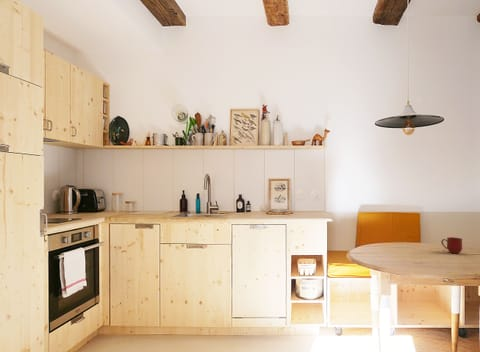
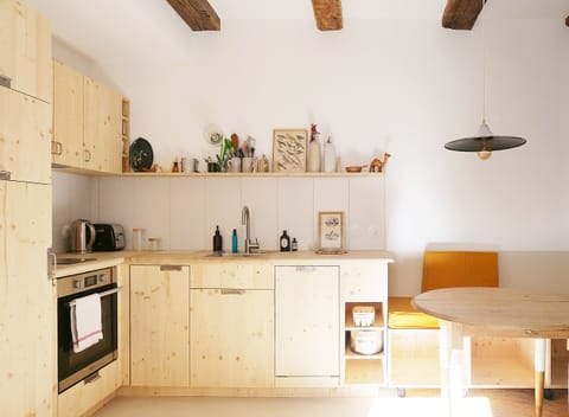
- mug (451, 245)
